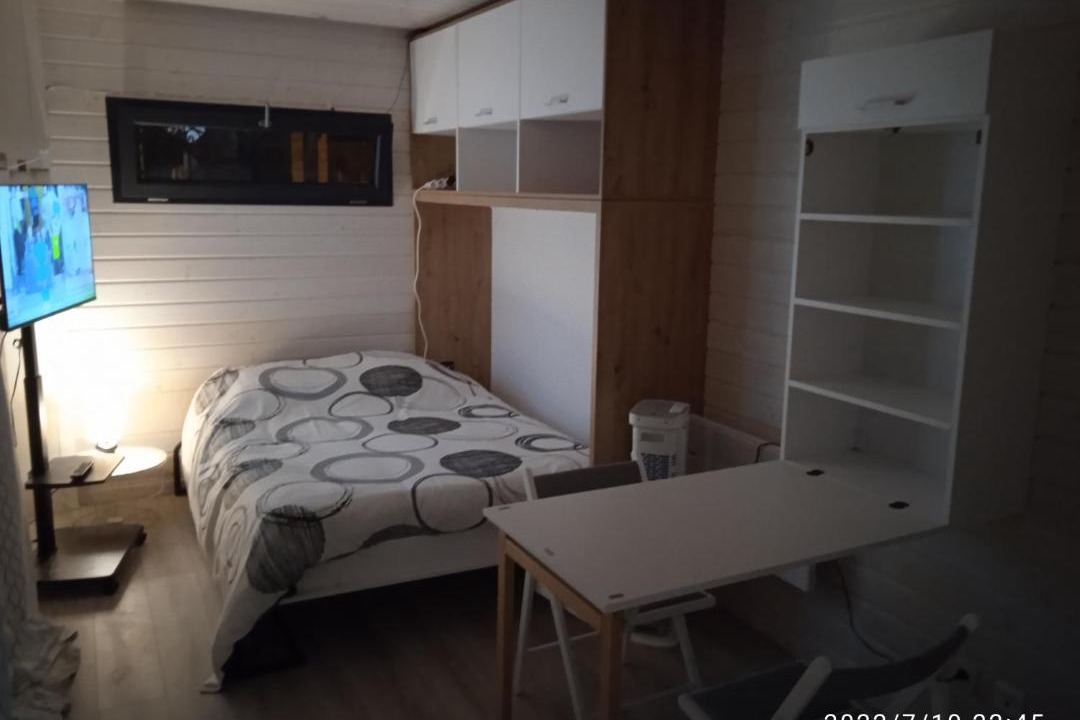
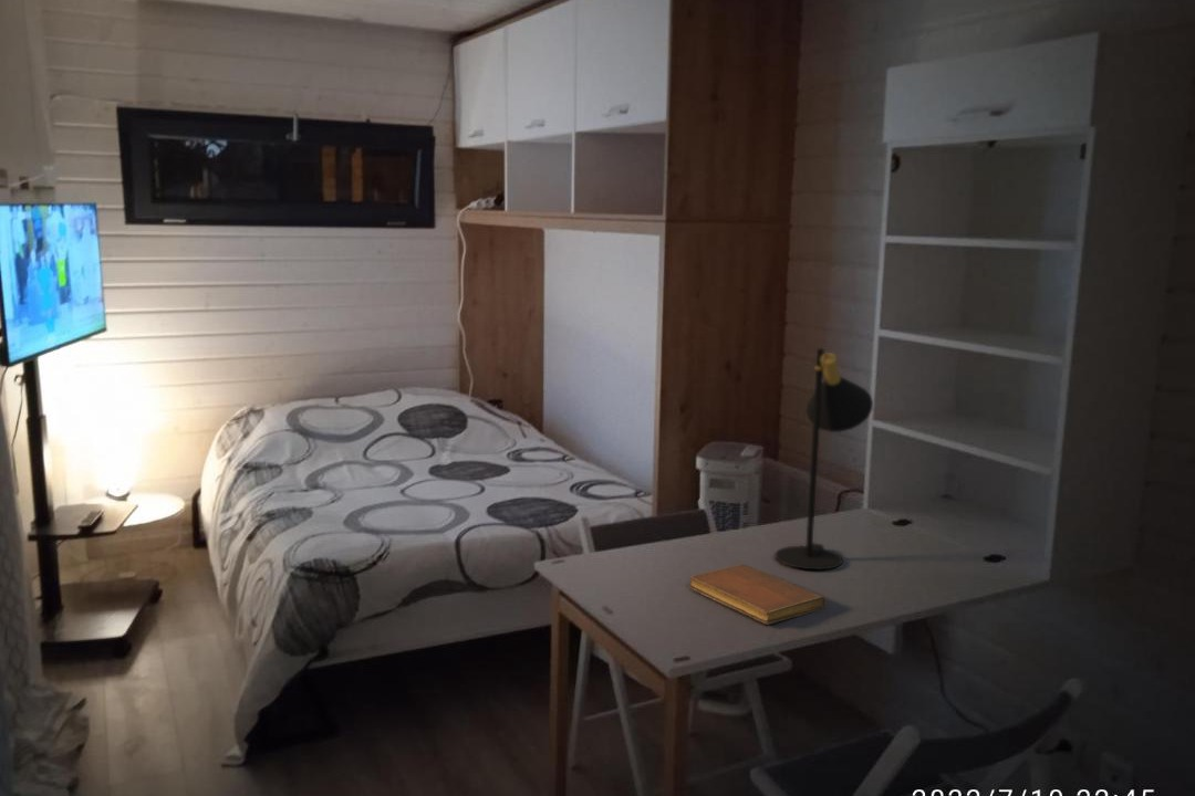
+ notebook (755, 591)
+ table lamp (817, 453)
